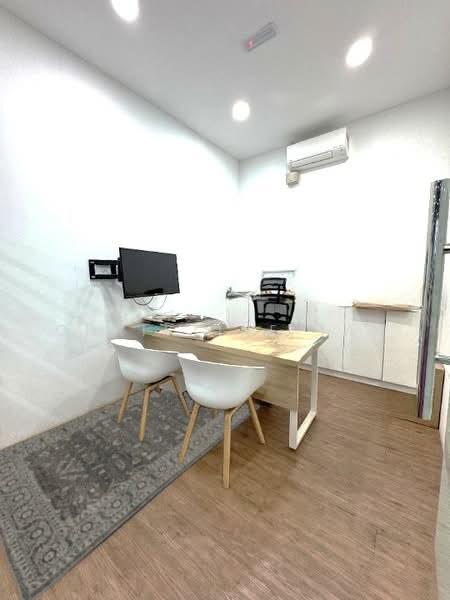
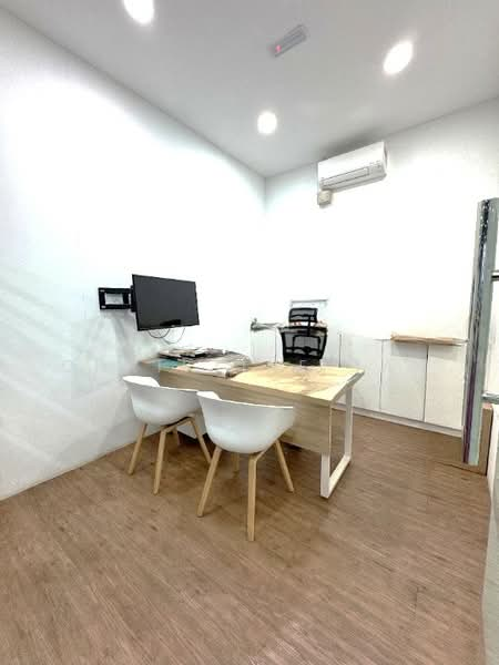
- rug (139, 428)
